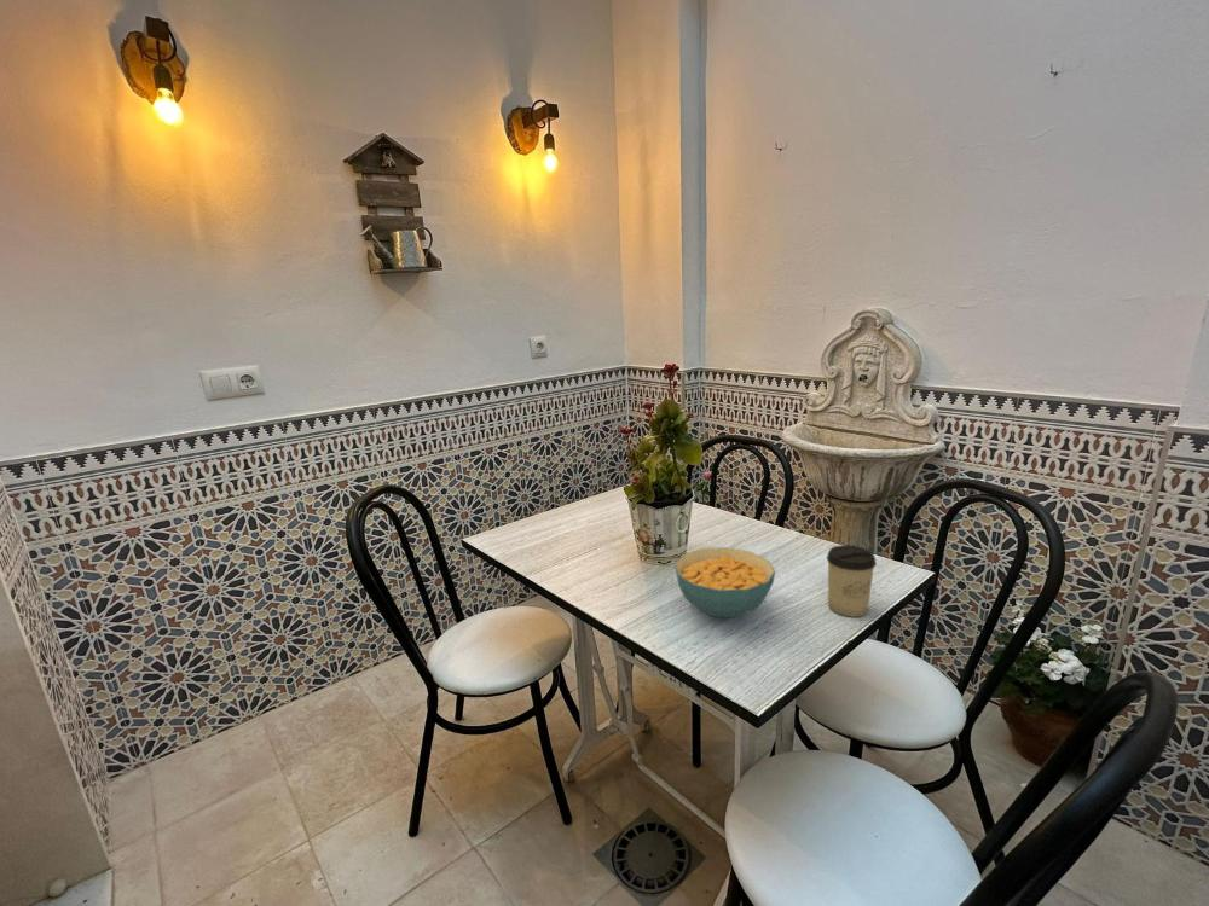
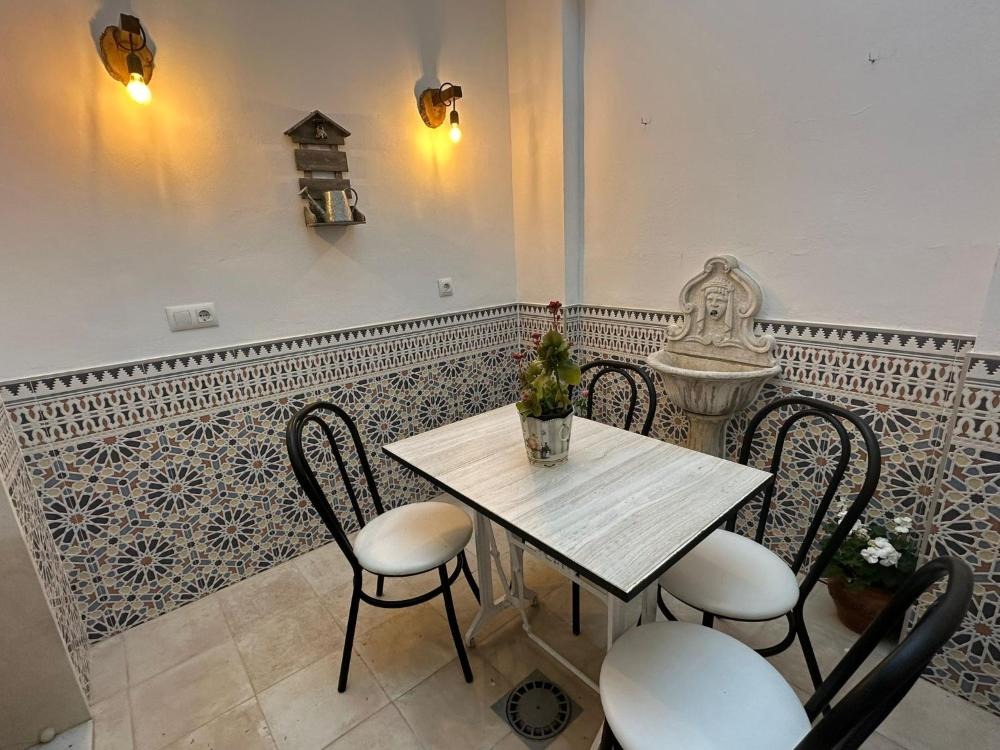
- cup (849, 580)
- cereal bowl (723, 588)
